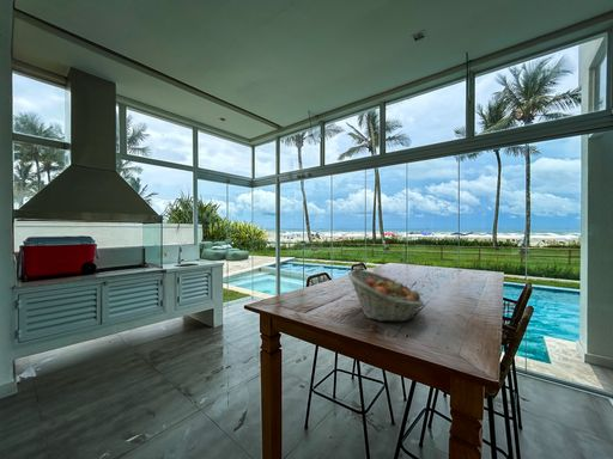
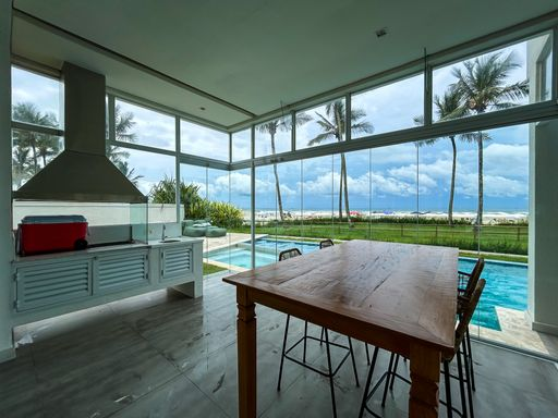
- fruit basket (383, 292)
